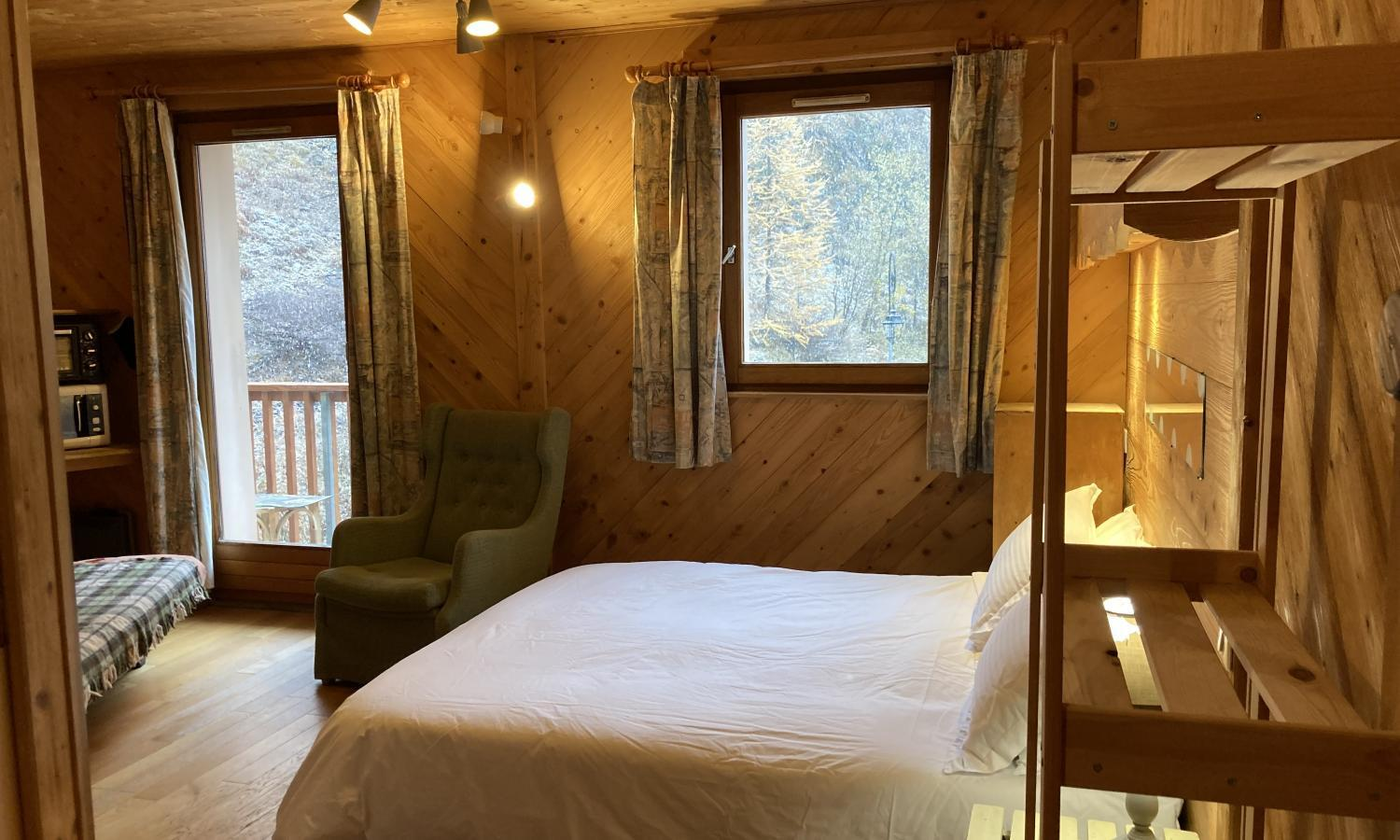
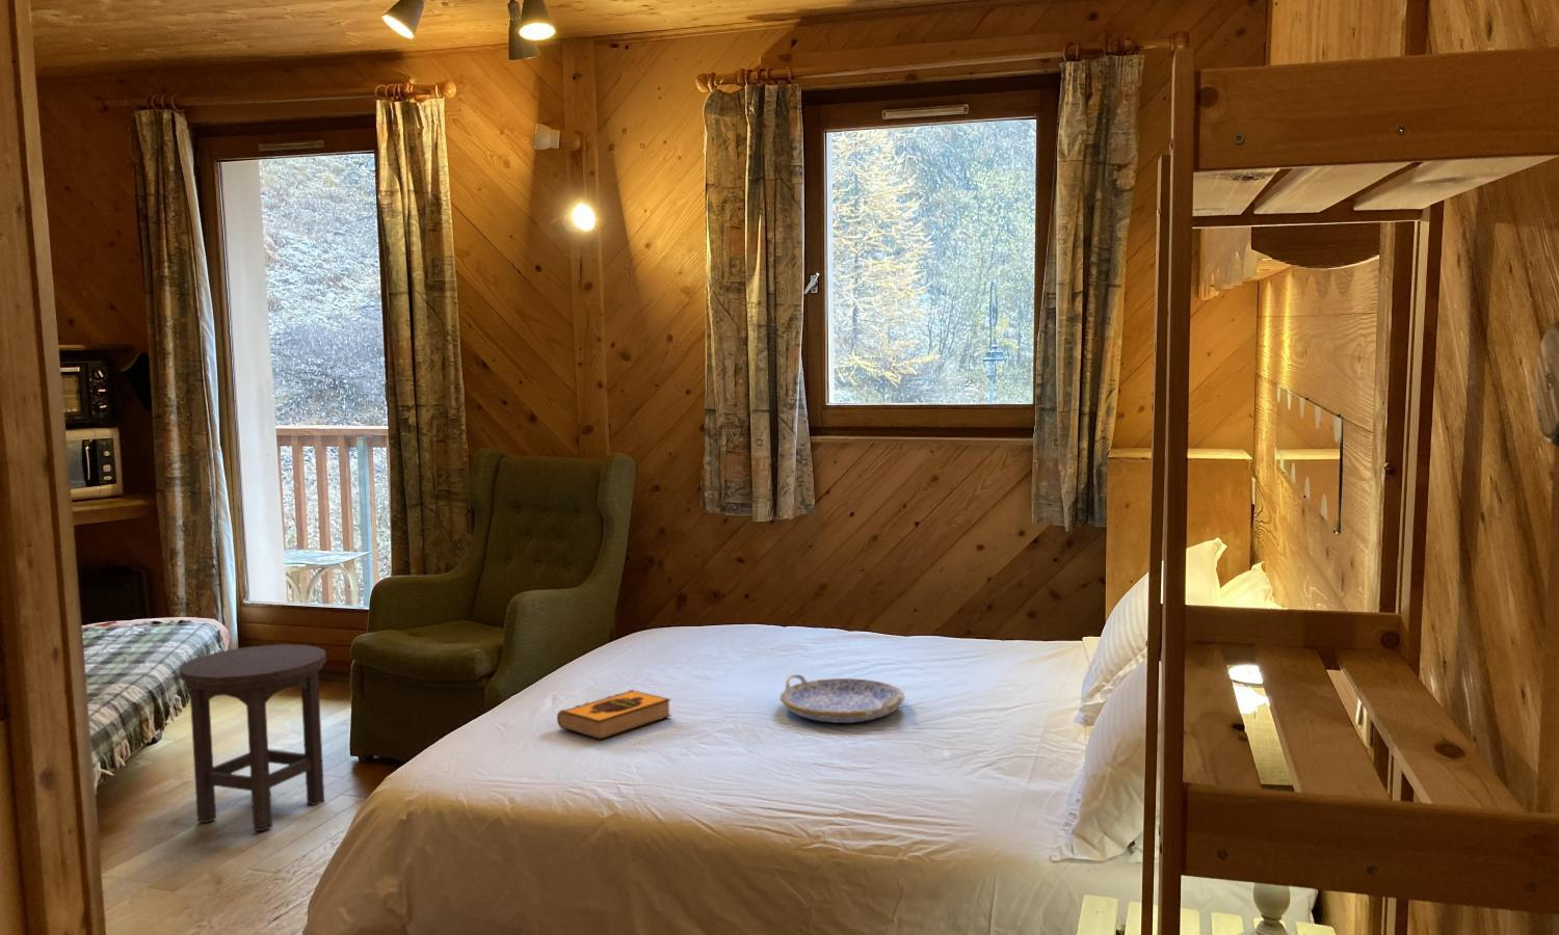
+ serving tray (842, 697)
+ stool (257, 736)
+ hardback book (615, 712)
